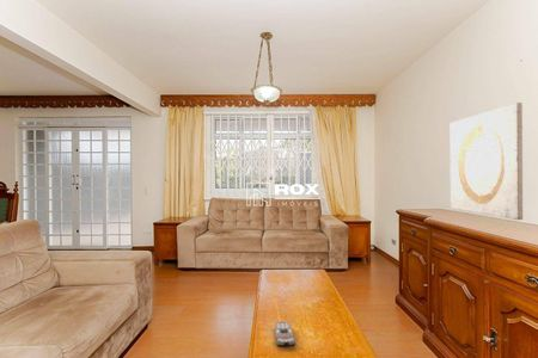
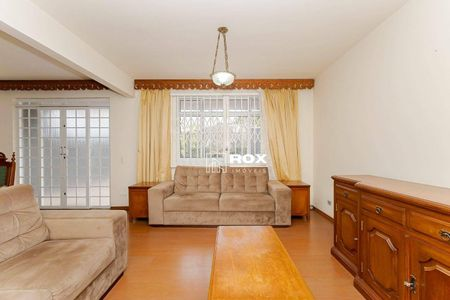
- wall art (481, 163)
- remote control (283, 333)
